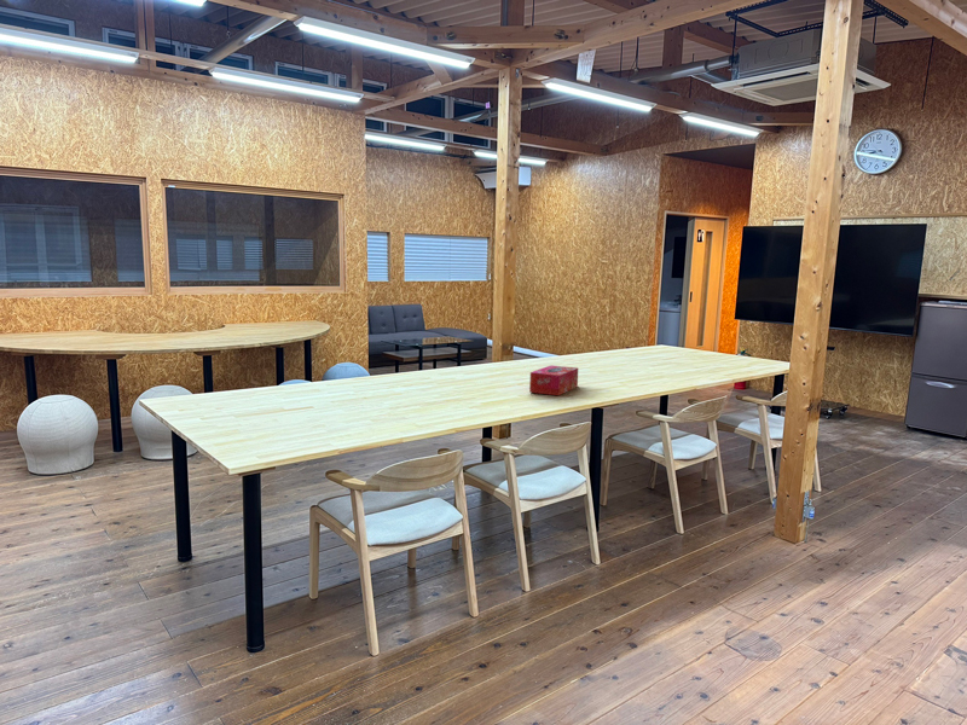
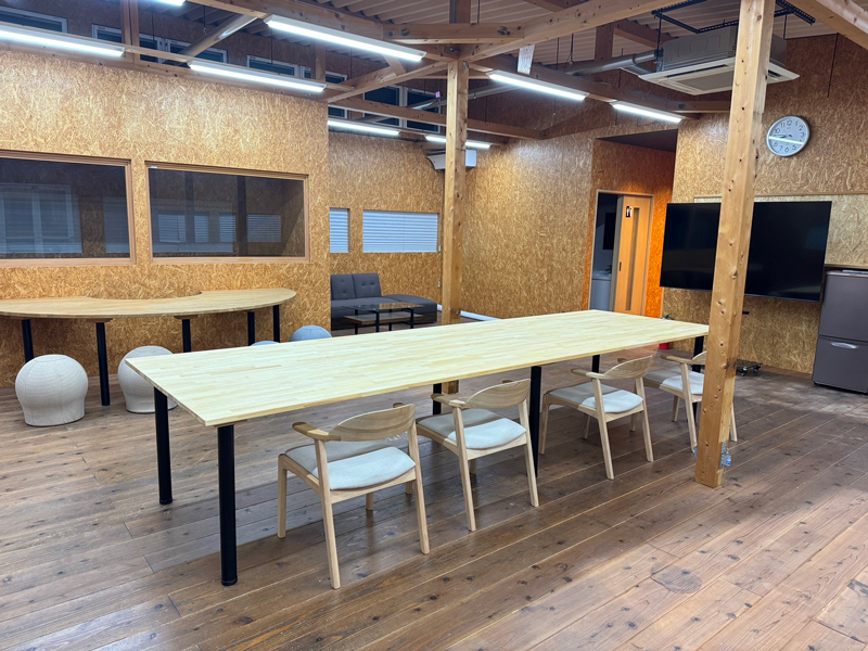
- tissue box (554, 379)
